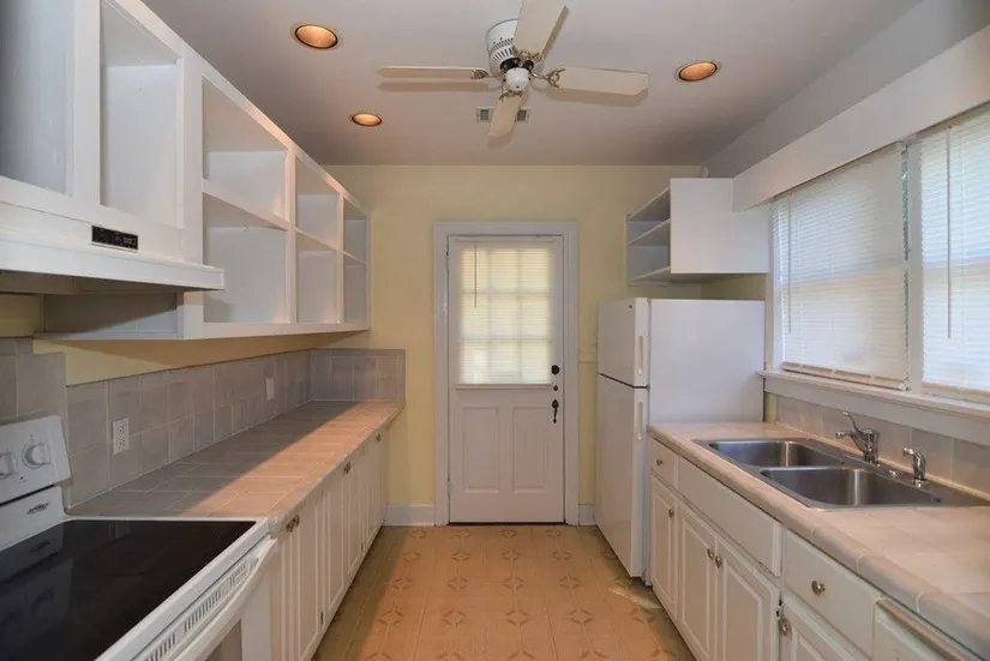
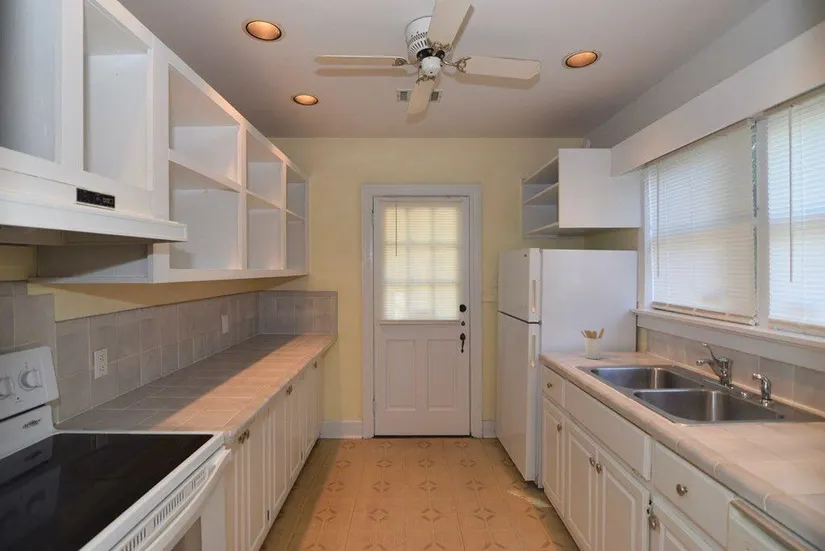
+ utensil holder (592, 343)
